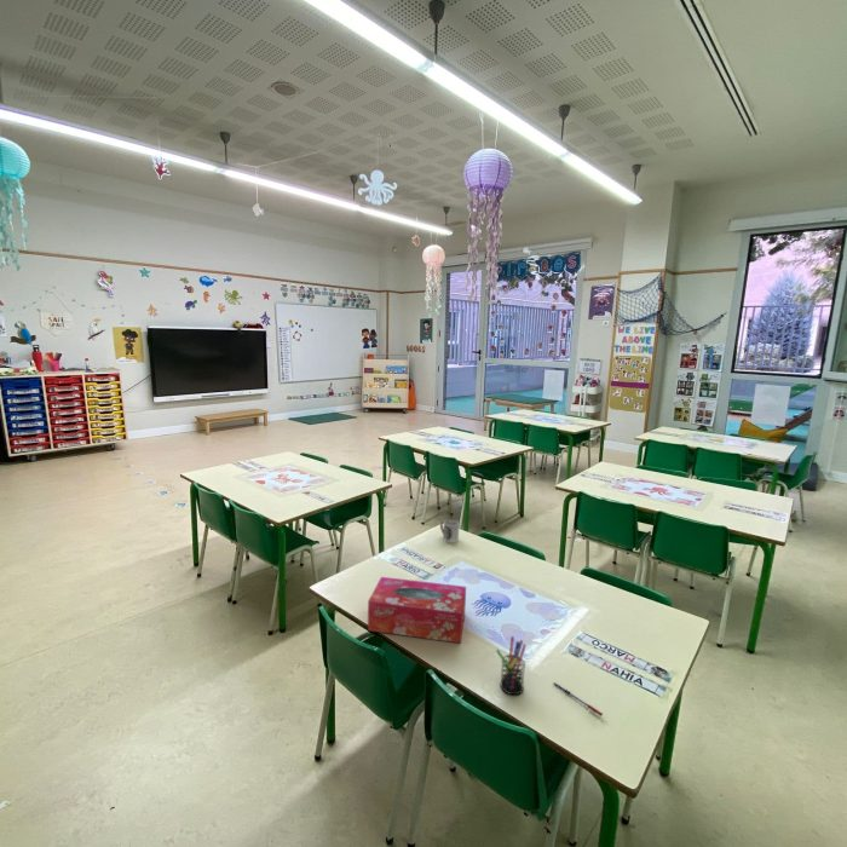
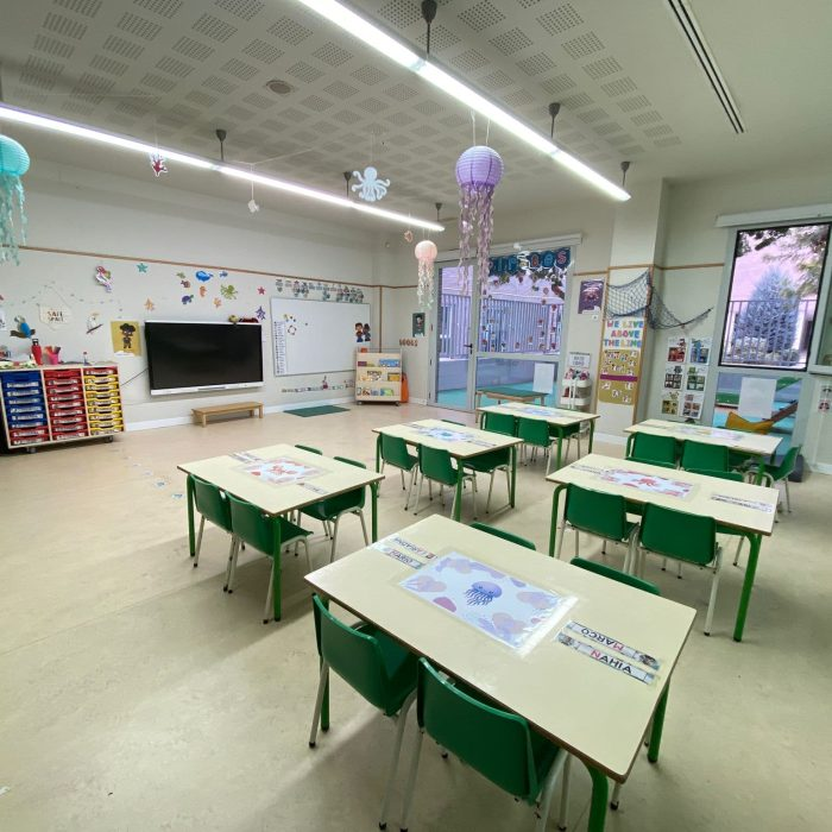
- tissue box (417, 607)
- pen holder (509, 664)
- cup (448, 530)
- pen (576, 697)
